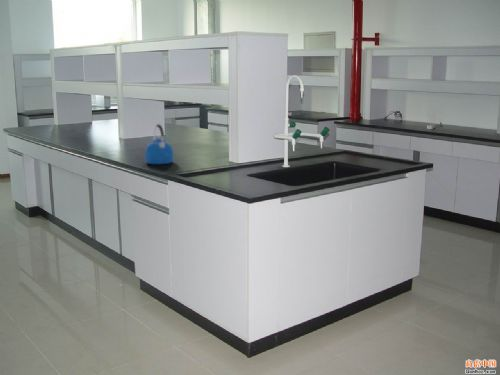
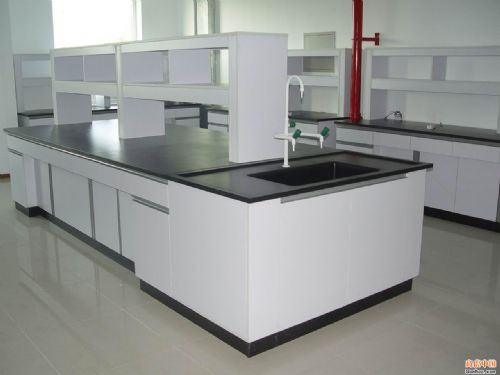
- kettle (157, 143)
